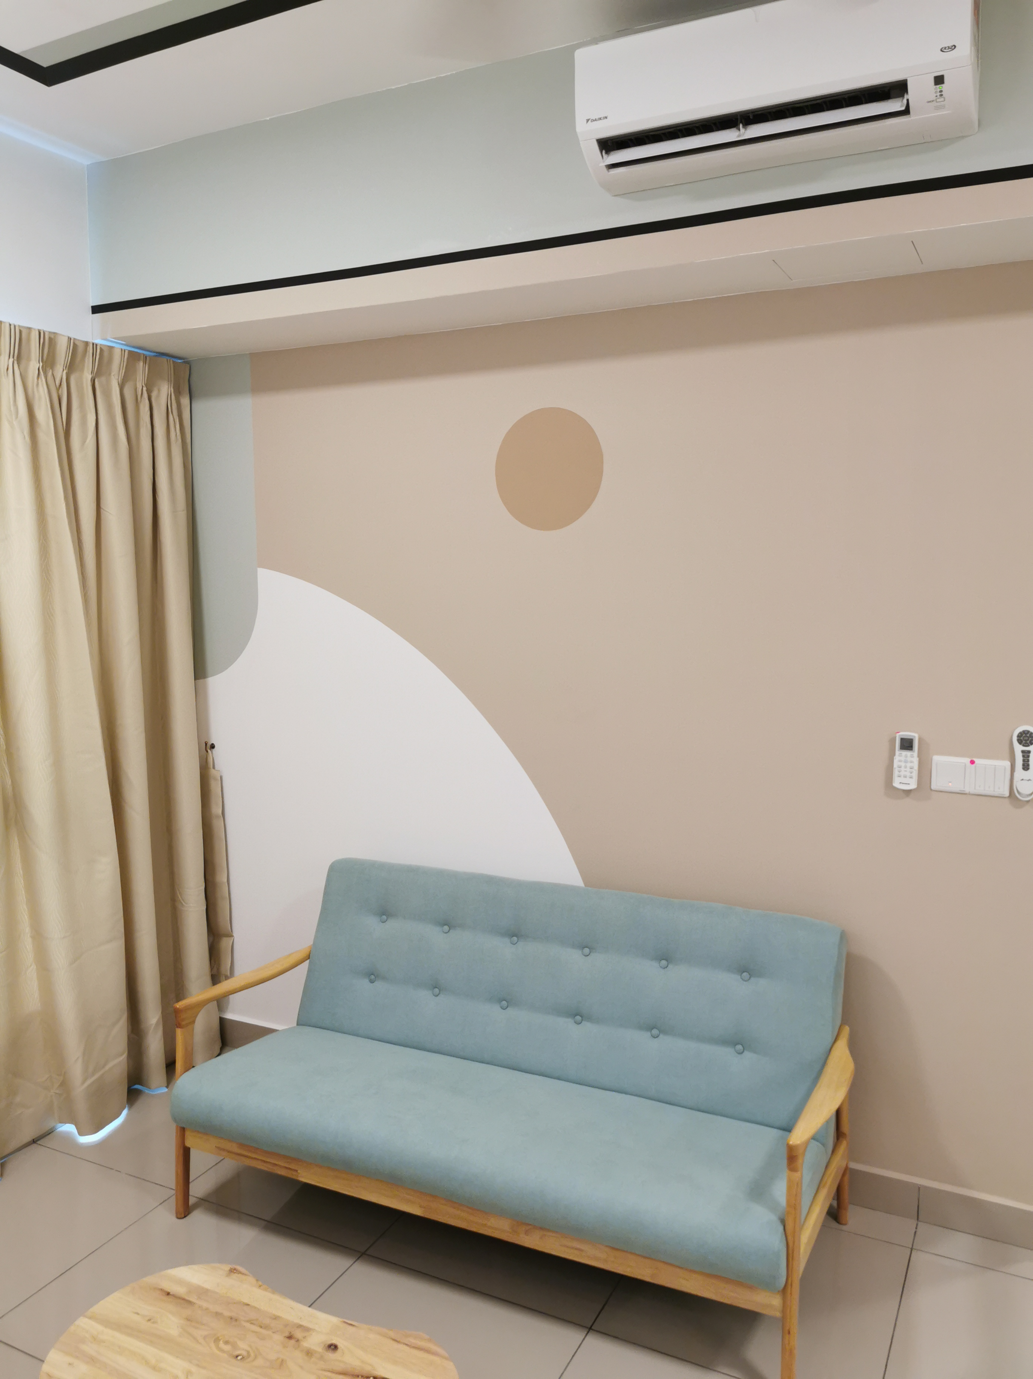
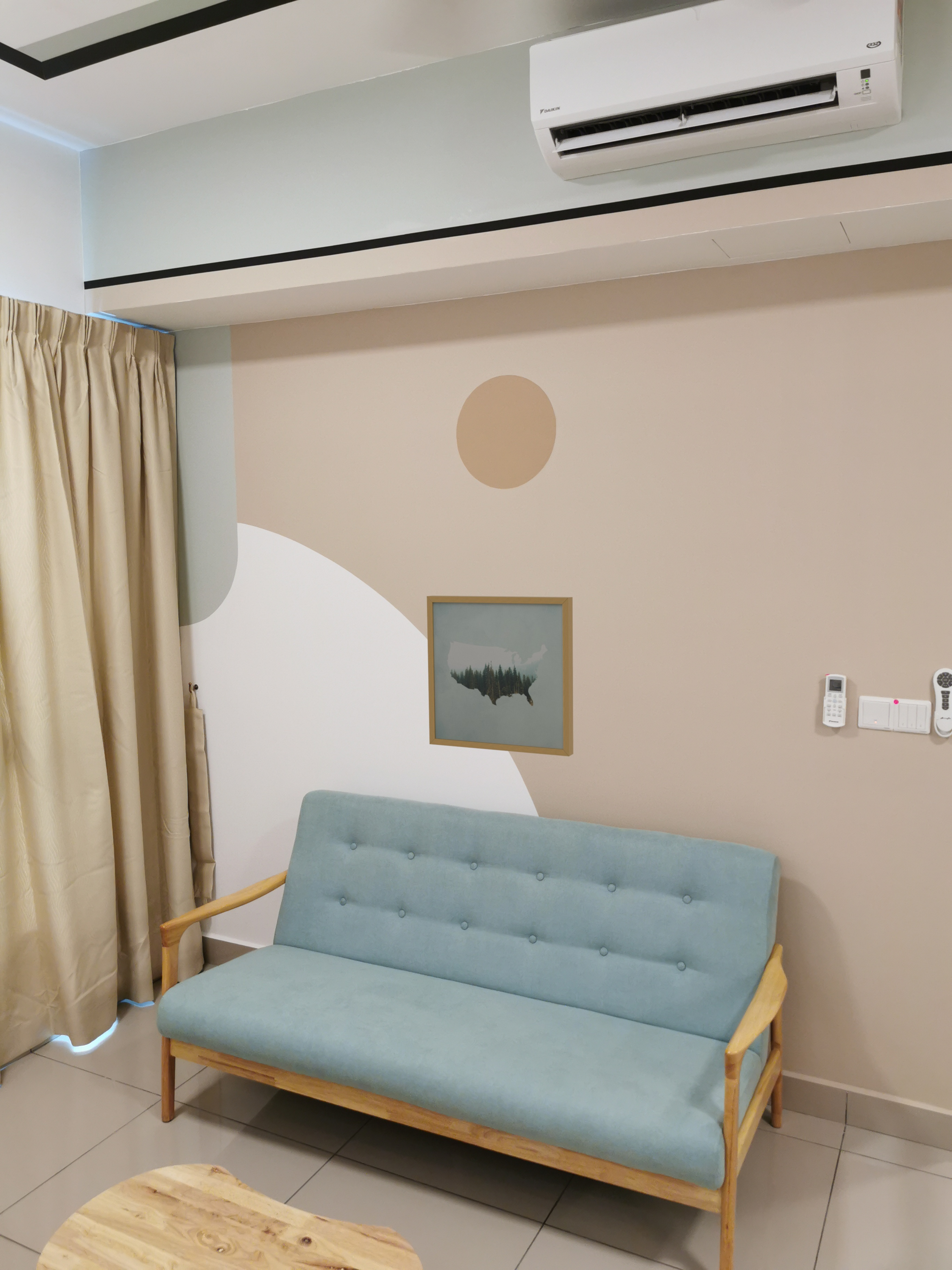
+ wall art (498, 673)
